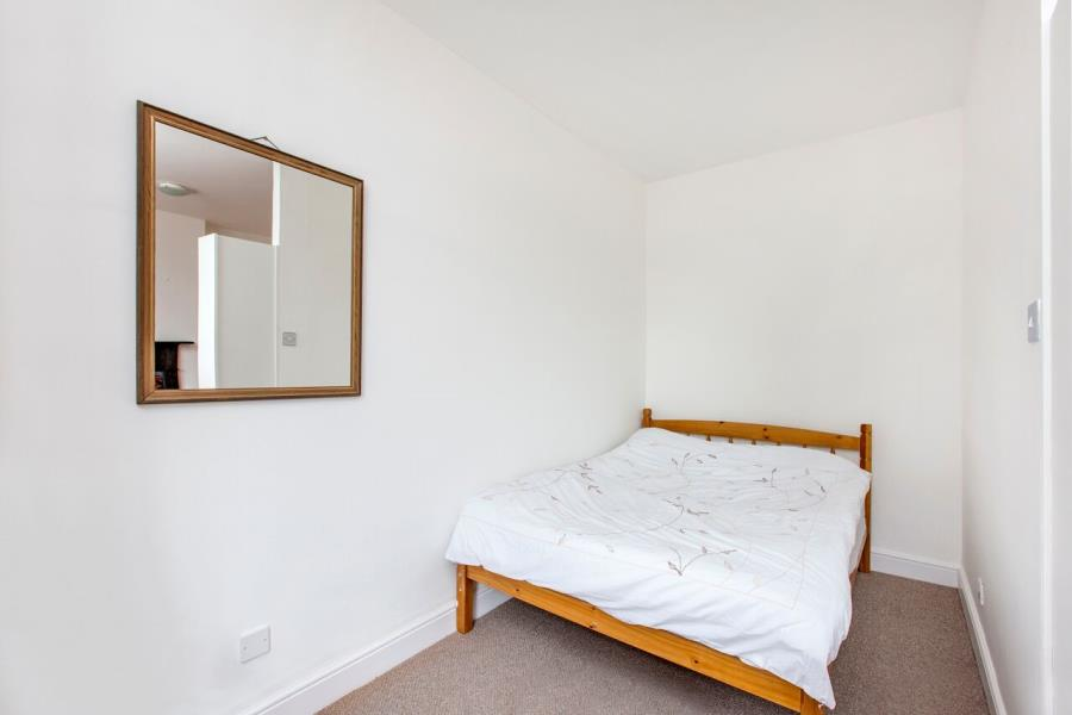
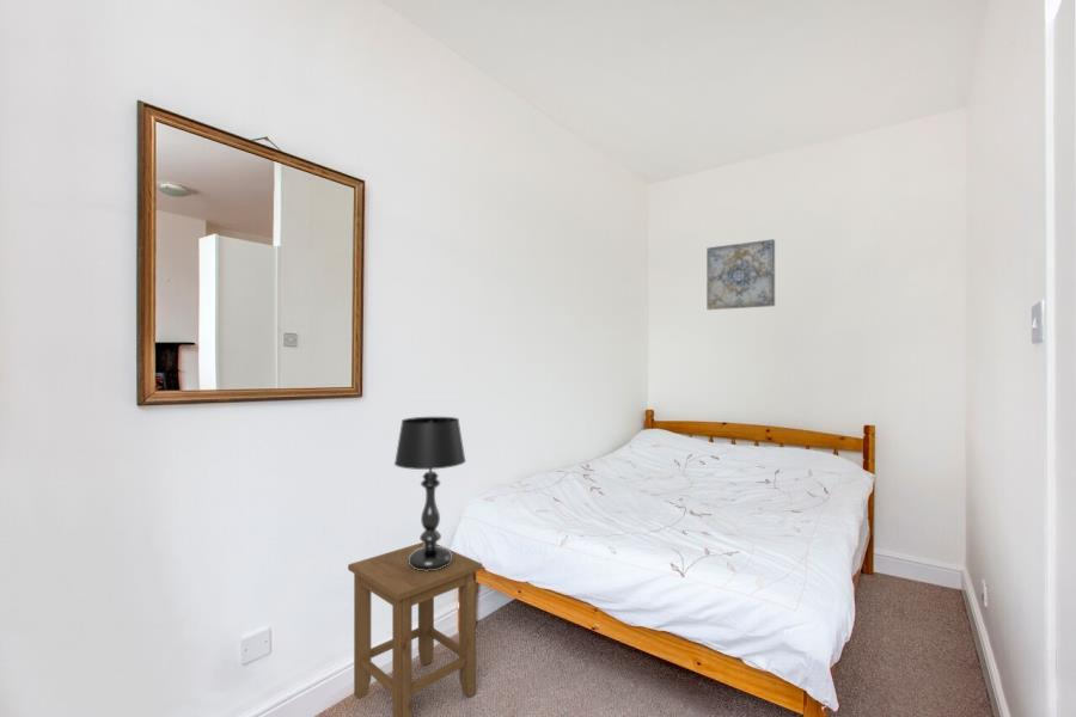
+ wall art (739, 275)
+ table lamp (430, 491)
+ stool (415, 629)
